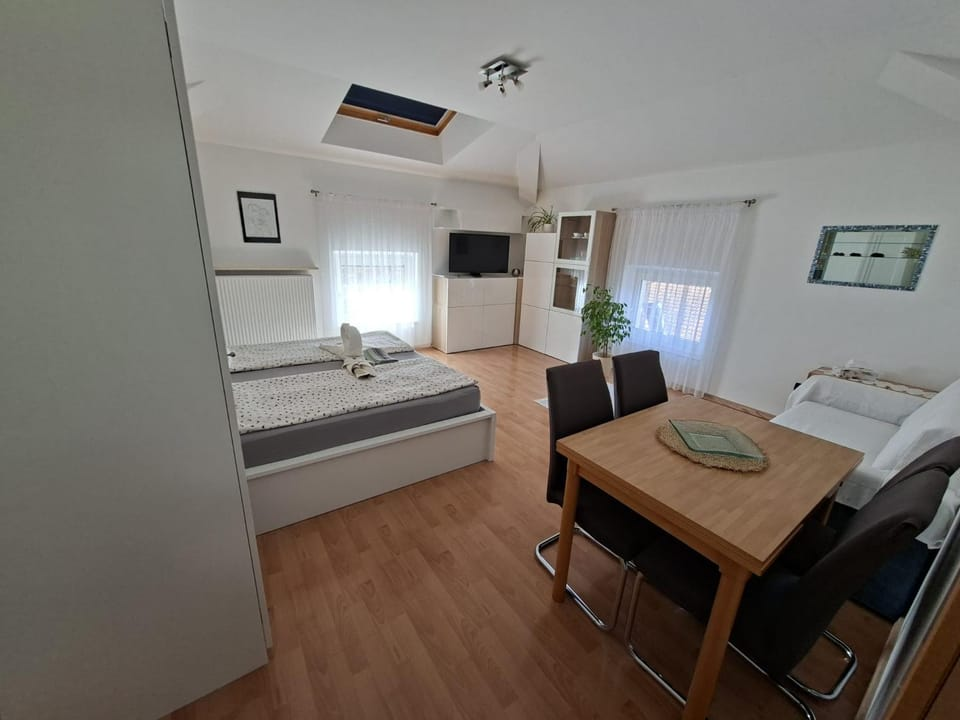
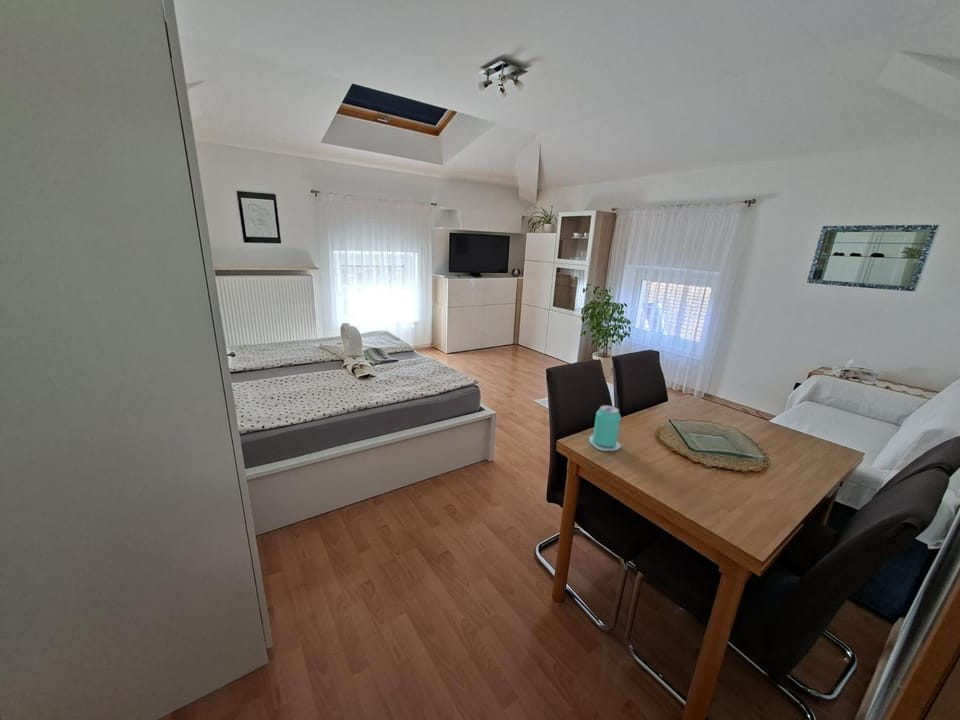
+ beverage can (606, 426)
